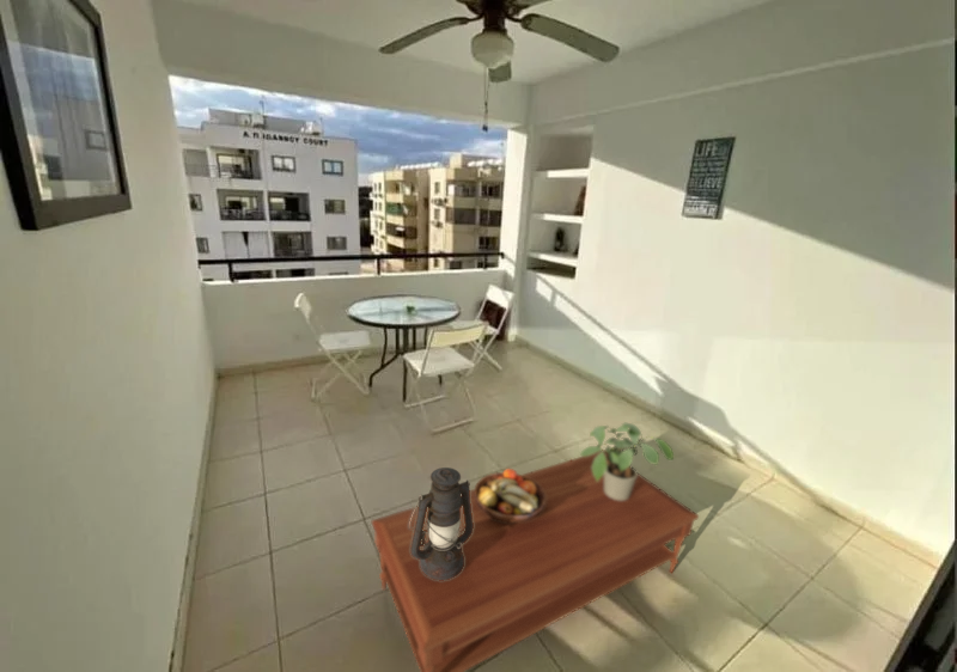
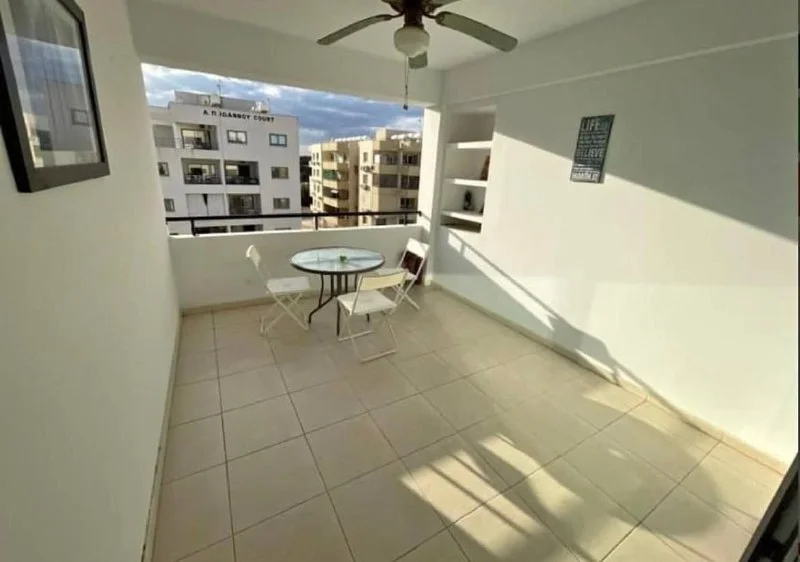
- potted plant (615, 462)
- fruit bowl (510, 490)
- coffee table (537, 549)
- lantern (443, 515)
